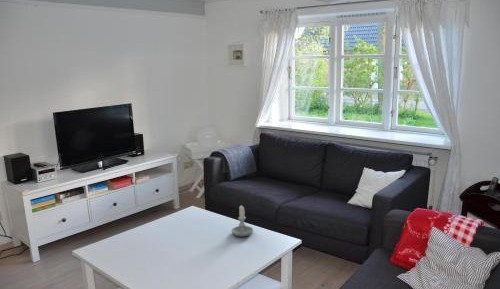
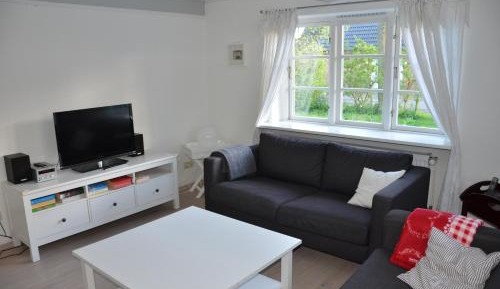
- candle (241, 219)
